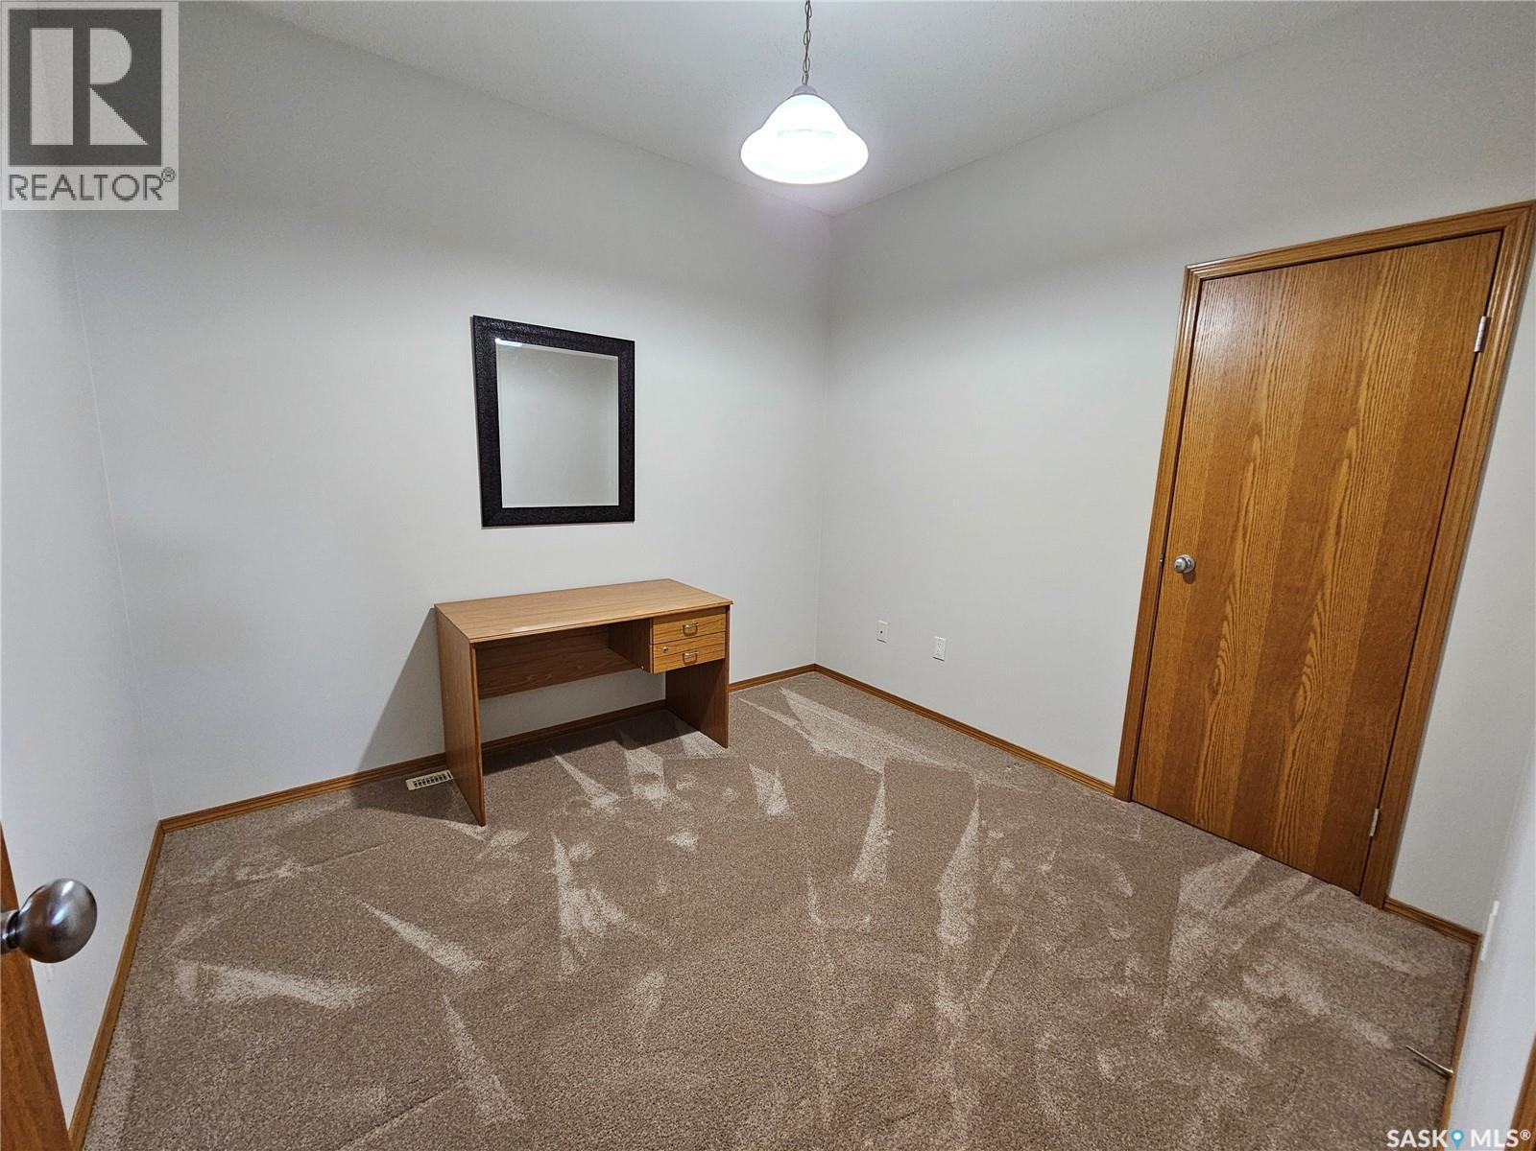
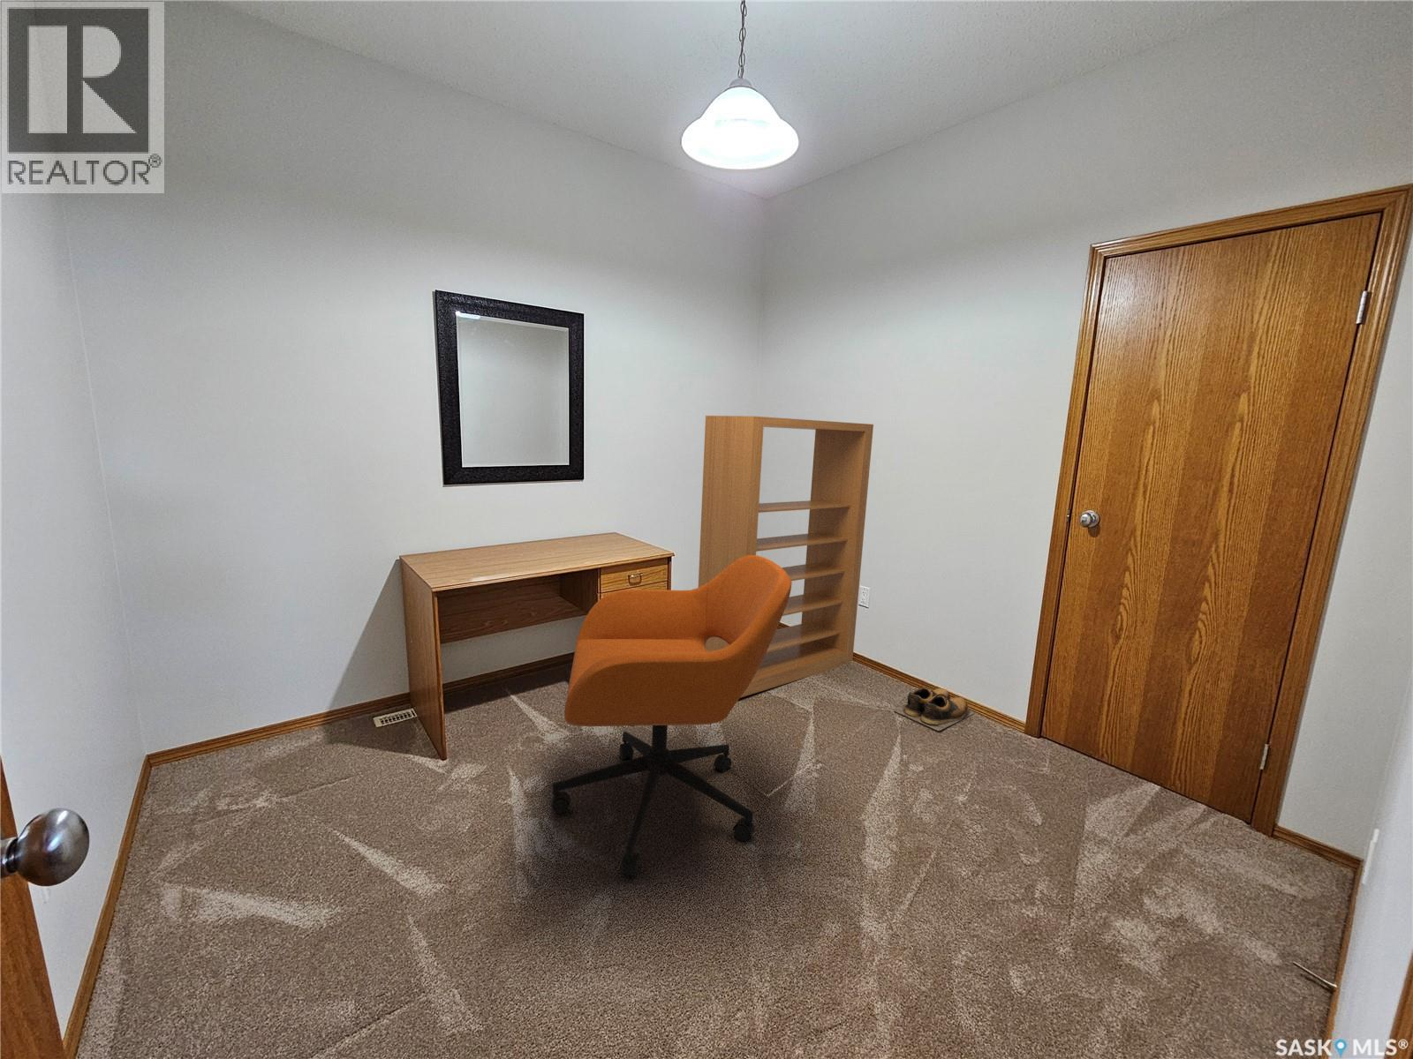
+ office chair (661, 689)
+ bookshelf (784, 547)
+ shoes (935, 701)
